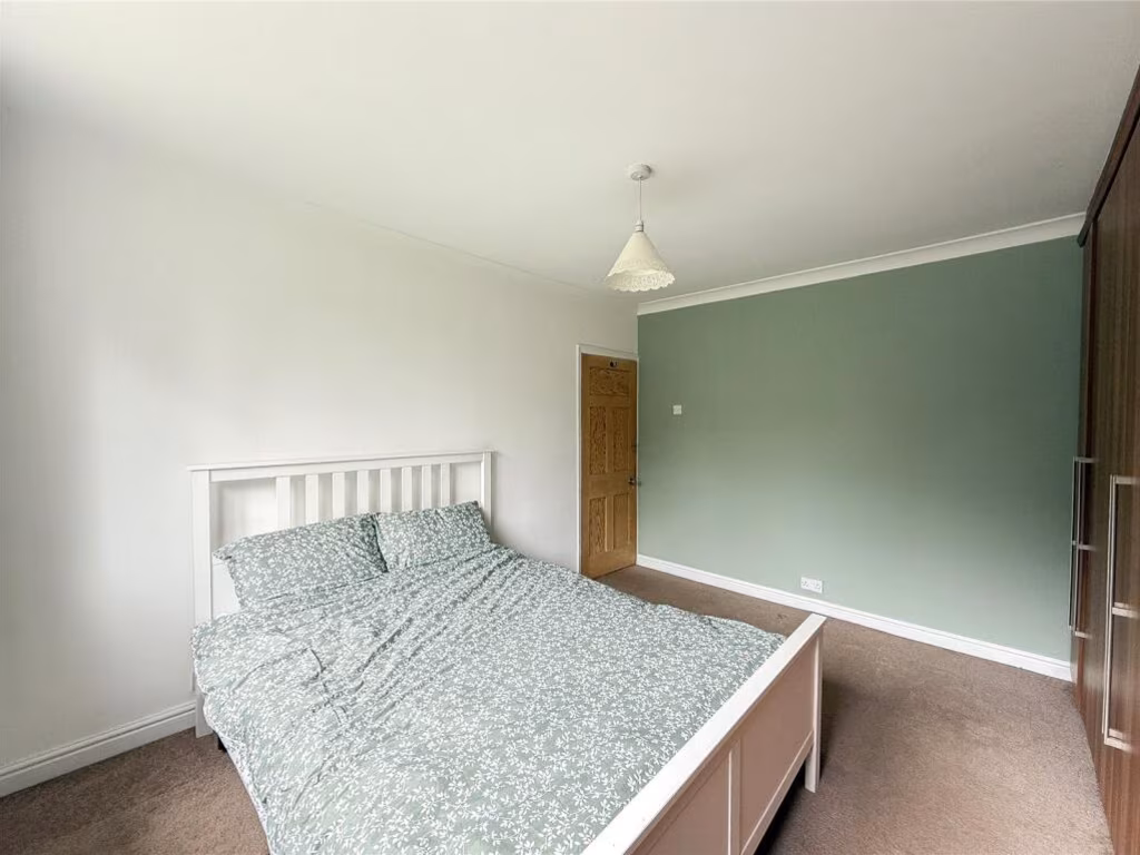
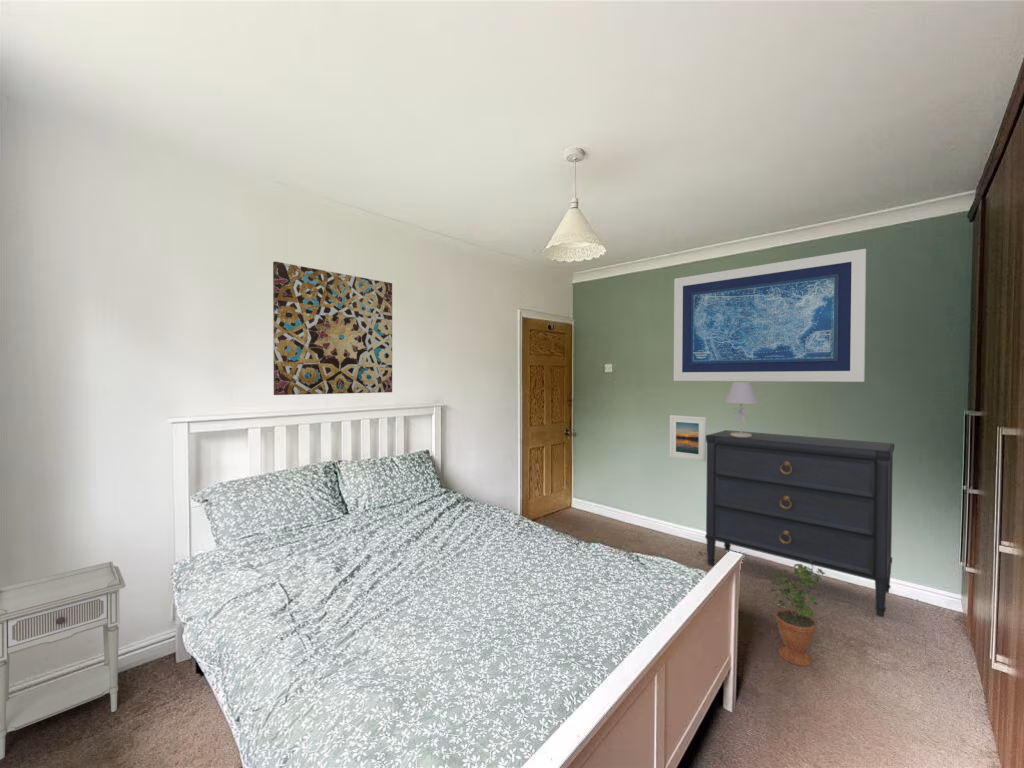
+ dresser (792, 508)
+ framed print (687, 437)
+ nightstand (57, 641)
+ table lamp (741, 409)
+ potted plant (797, 606)
+ wall art (338, 333)
+ wall art (757, 323)
